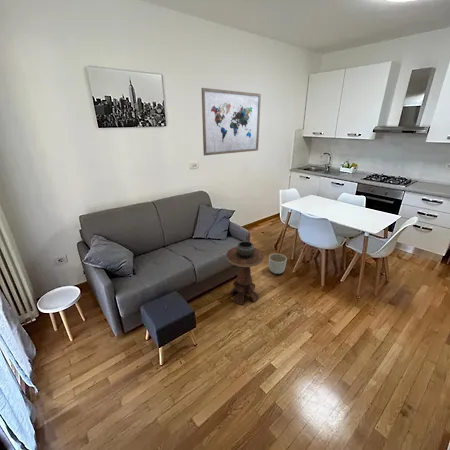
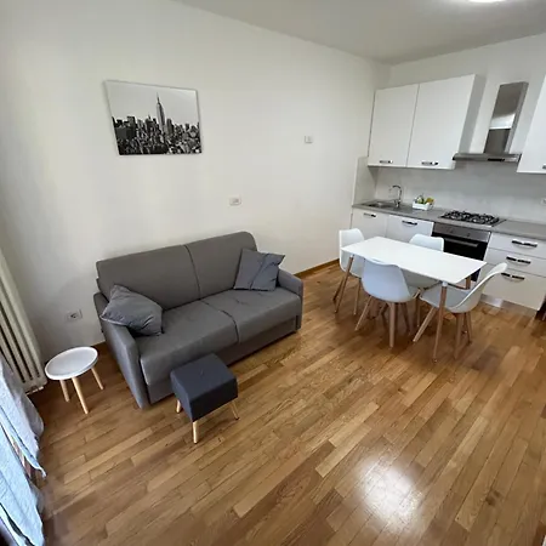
- planter (277, 264)
- wall art (233, 123)
- side table (244, 270)
